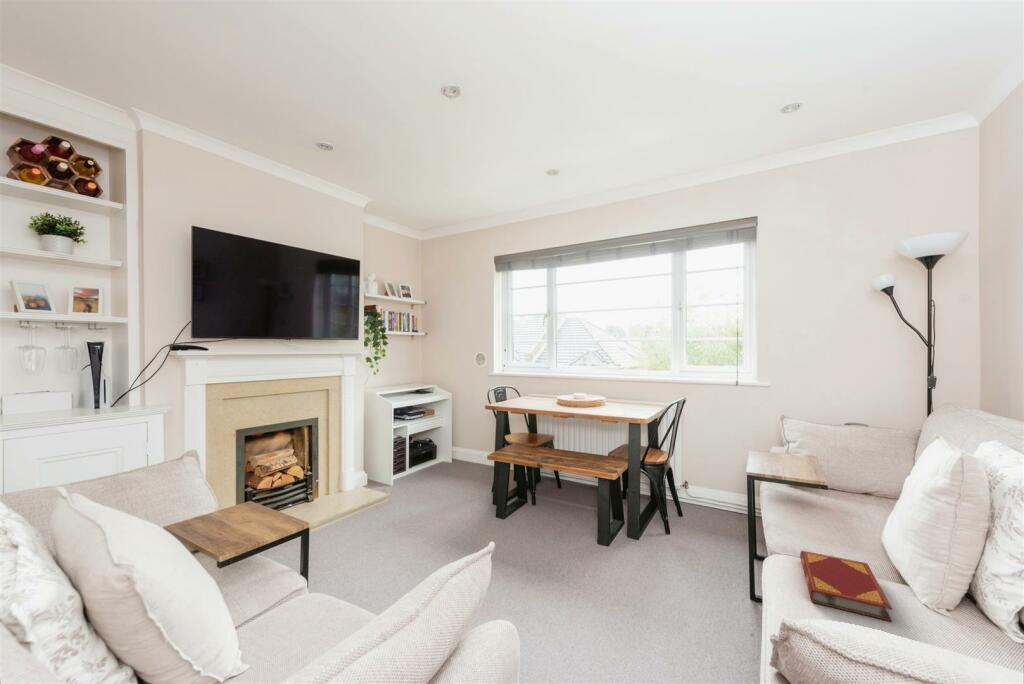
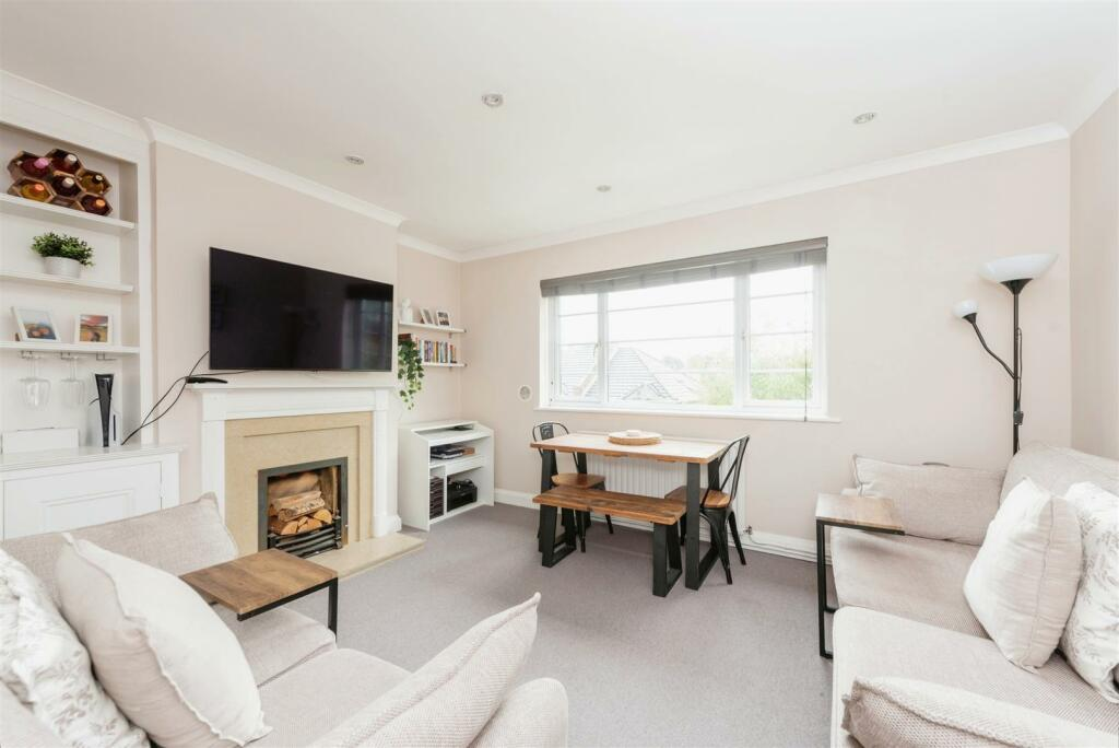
- hardback book (840, 581)
